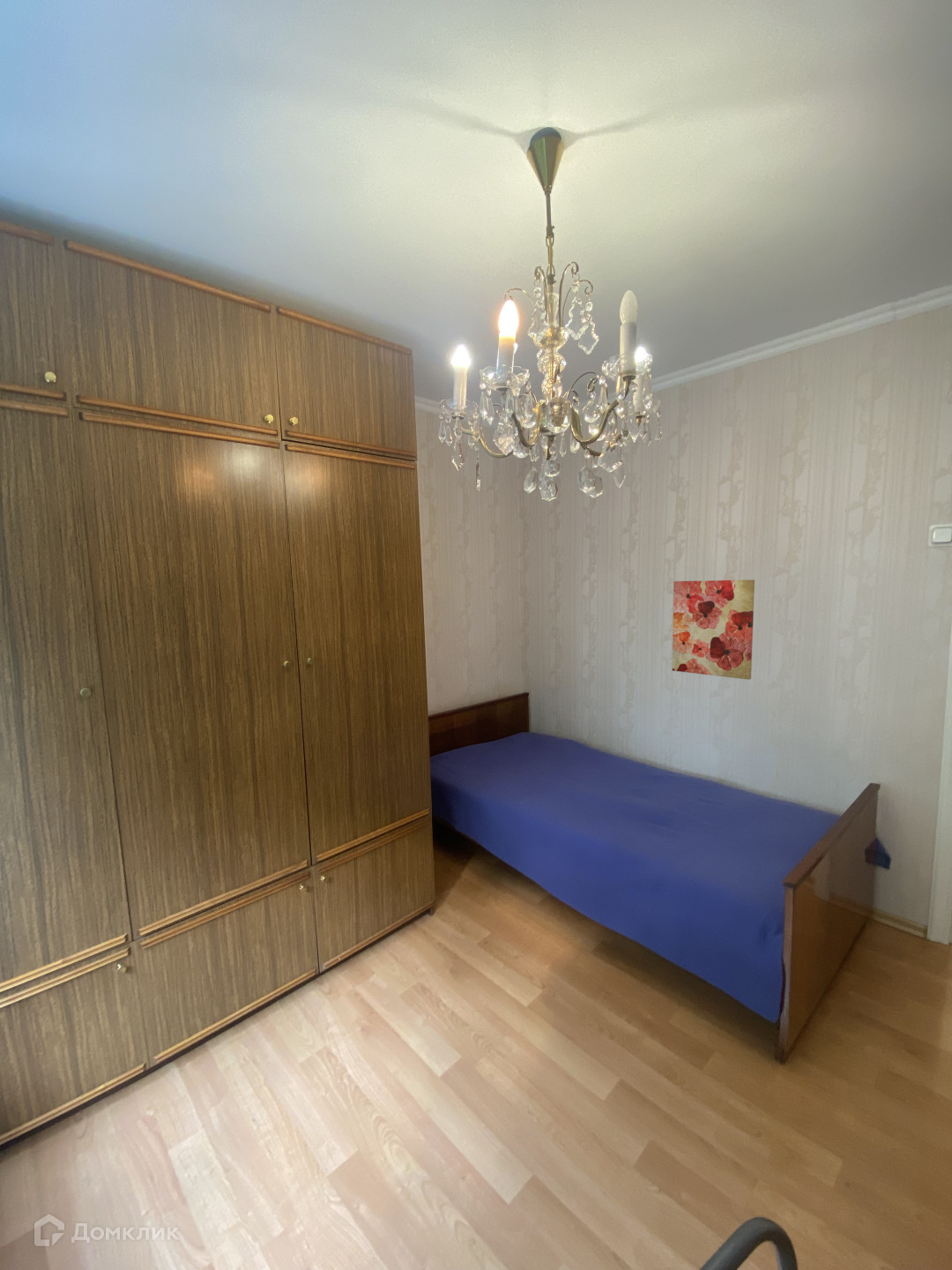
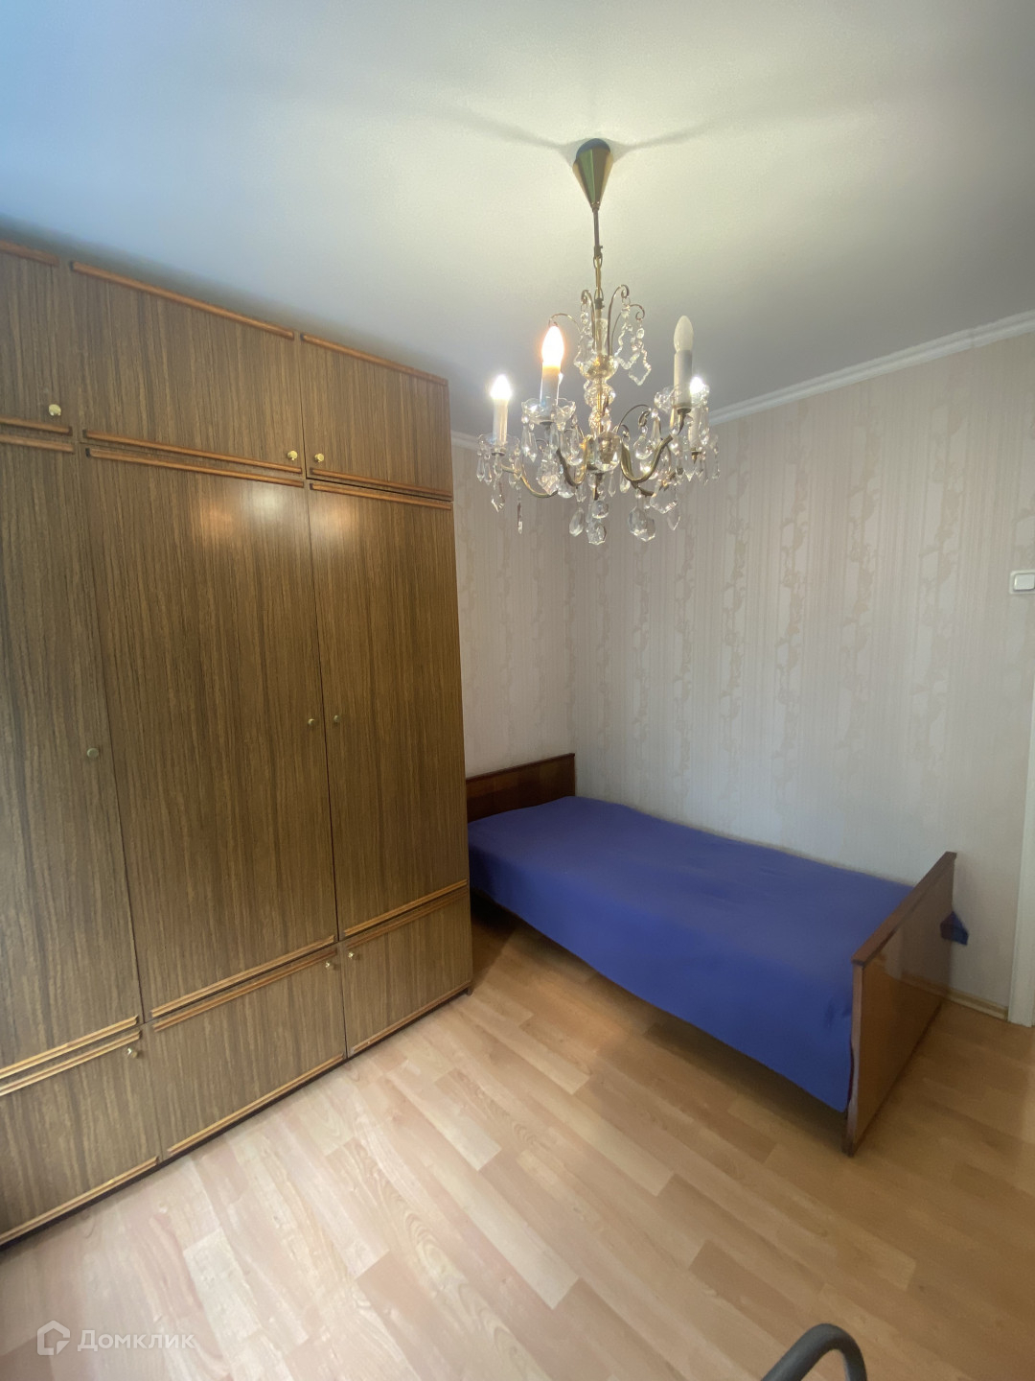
- wall art (710, 628)
